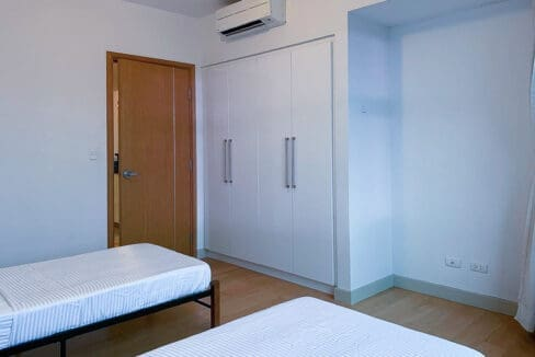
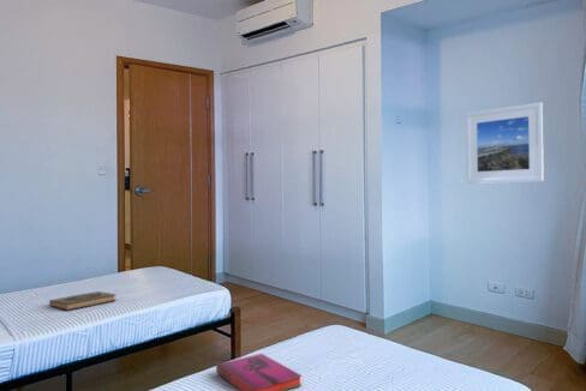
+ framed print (502, 145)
+ hardback book (257, 374)
+ hardback book (83, 300)
